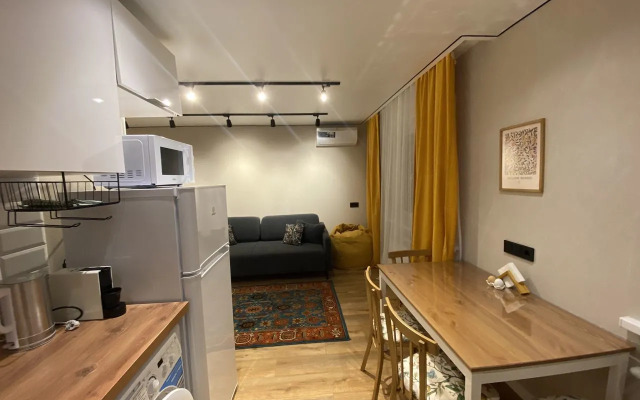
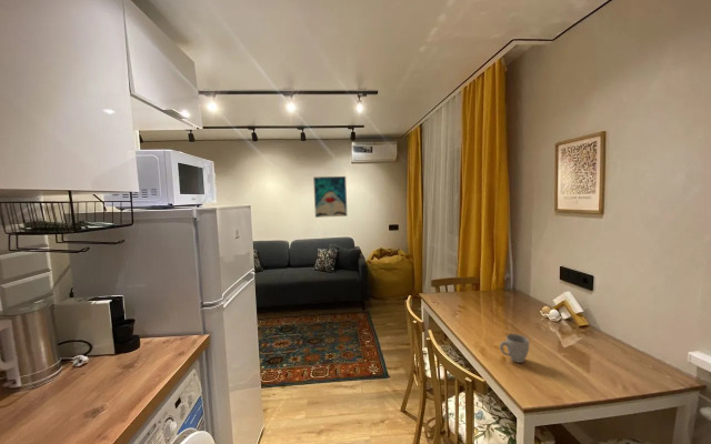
+ mug (513, 349)
+ wall art (330, 196)
